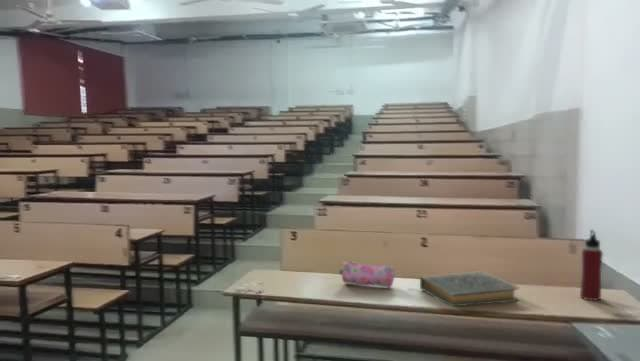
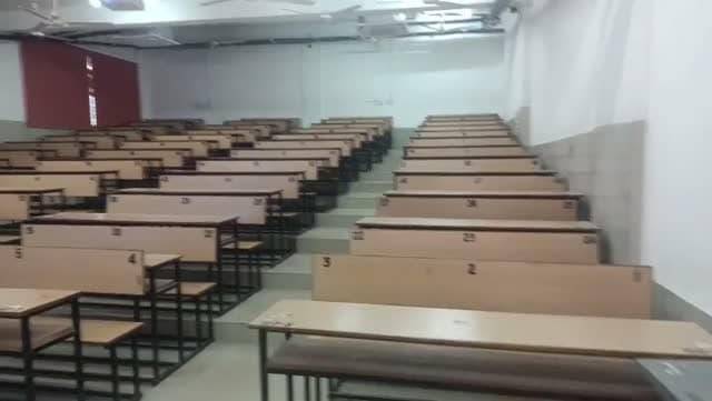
- pencil case (367, 274)
- hardback book (468, 288)
- water bottle (591, 264)
